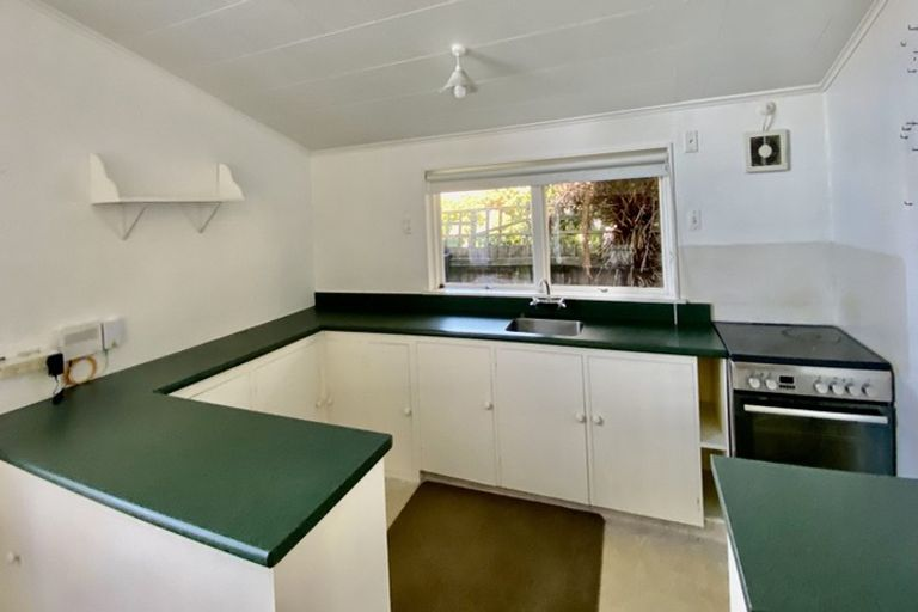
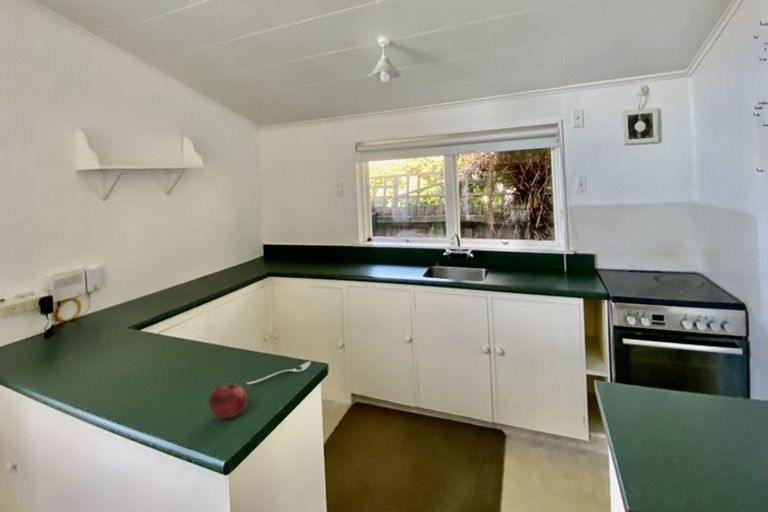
+ fruit (228, 399)
+ spoon (280, 372)
